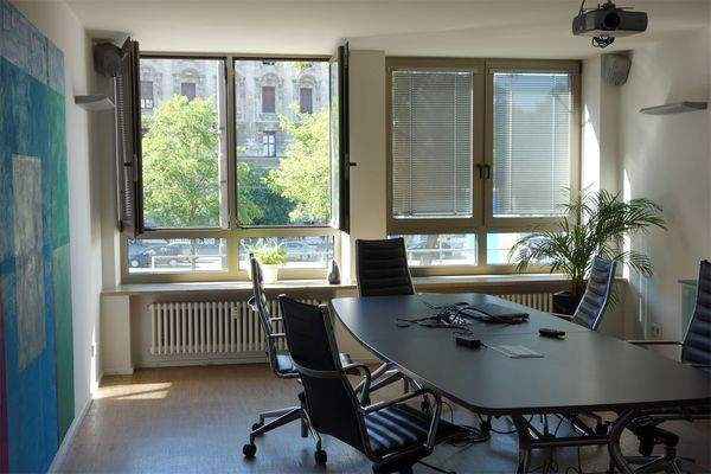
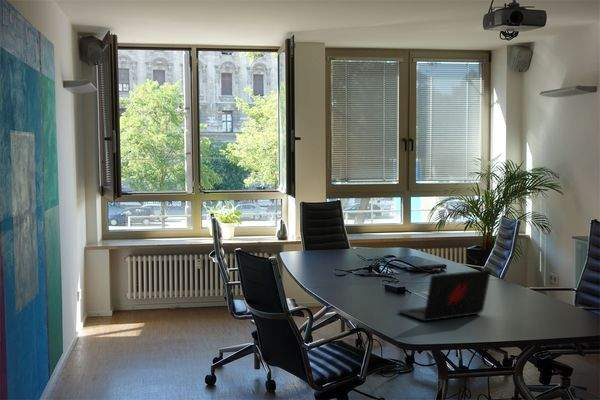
+ laptop (443, 291)
